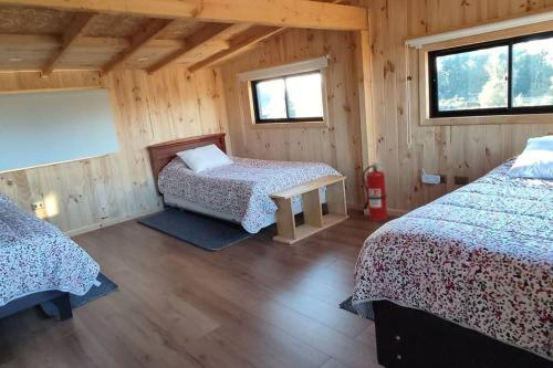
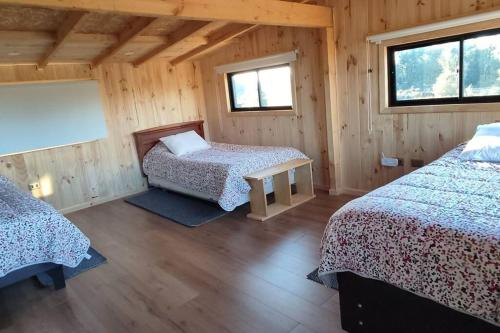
- fire extinguisher (373, 190)
